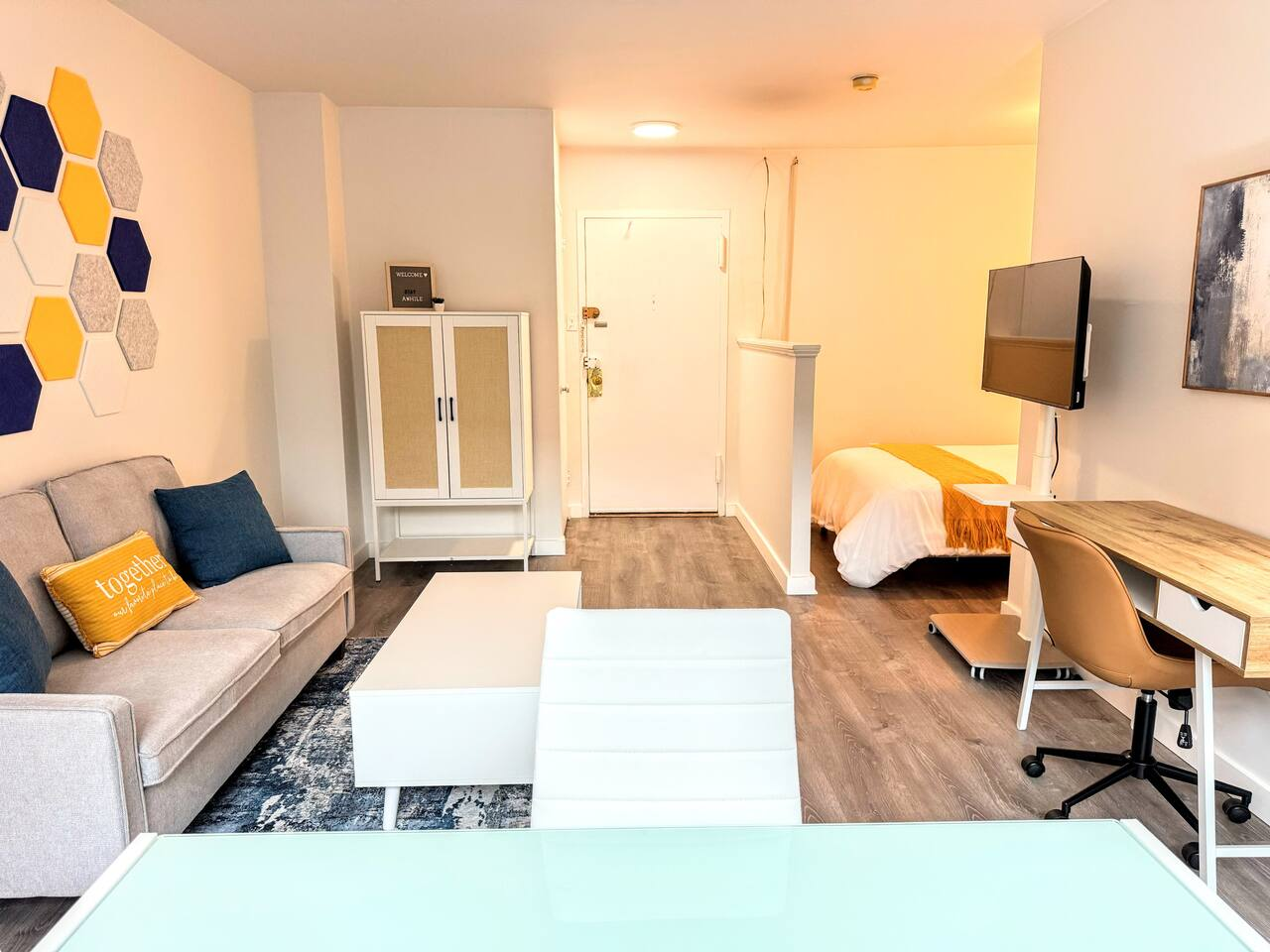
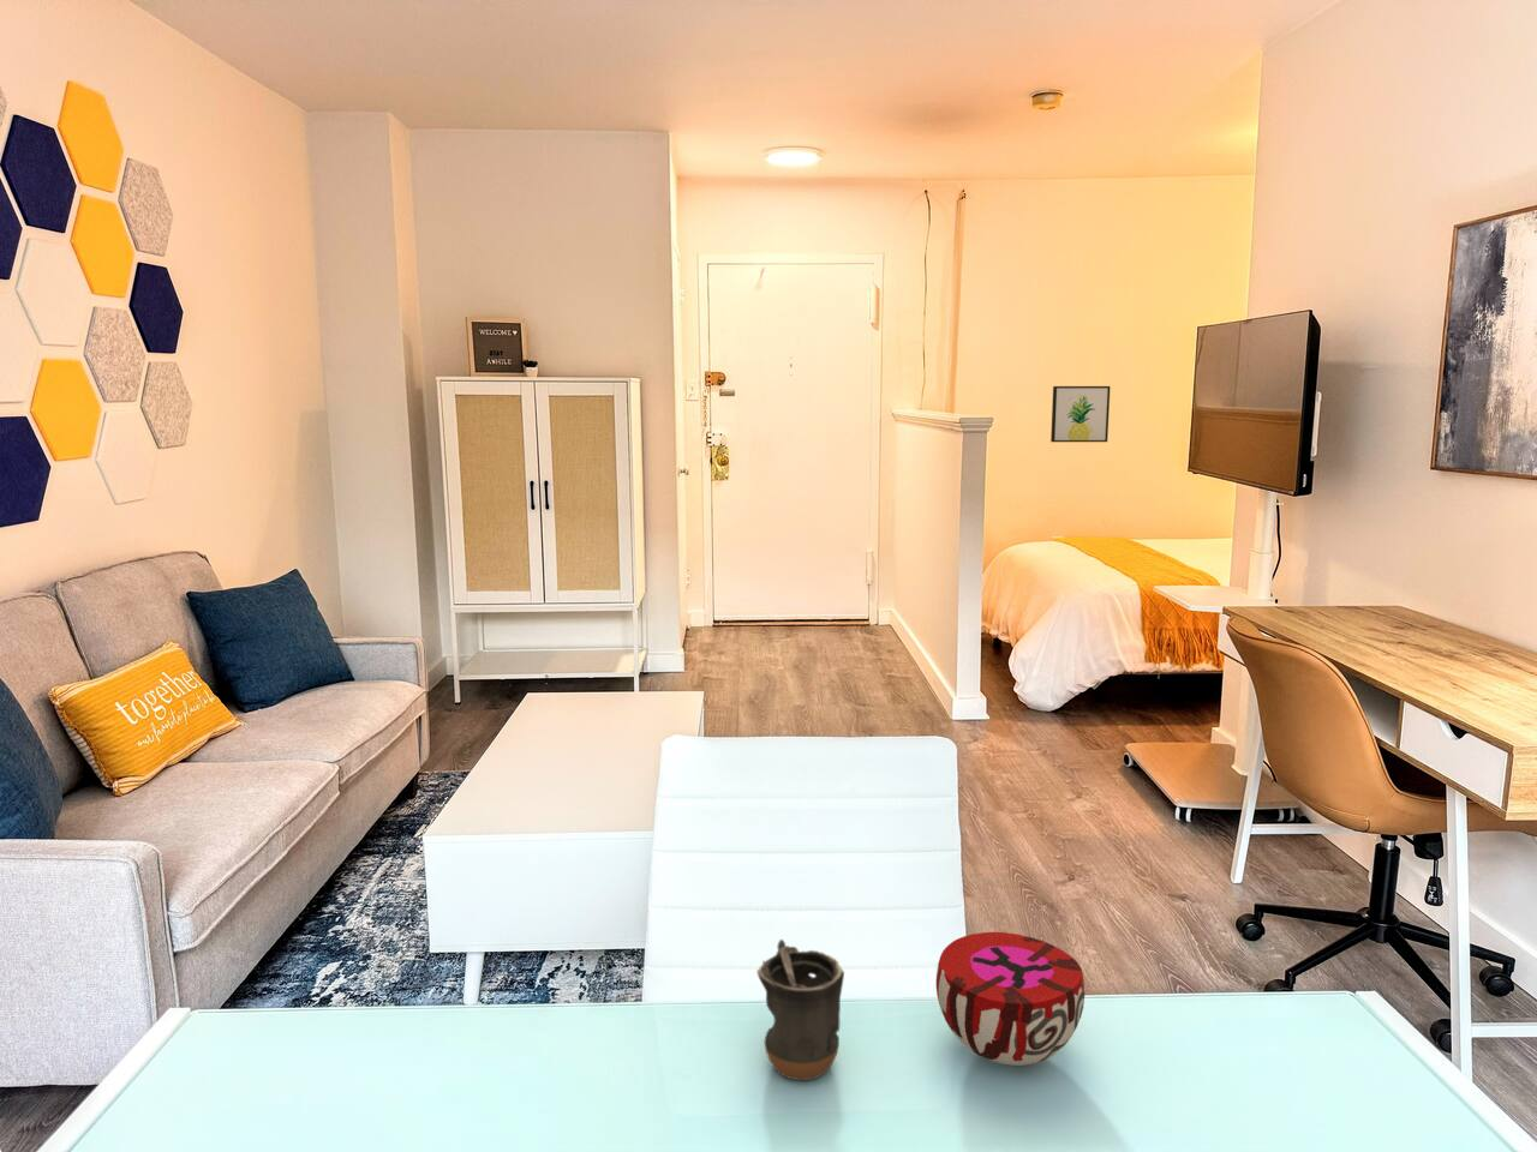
+ decorative bowl (1007, 1007)
+ mug (800, 1001)
+ wall art (1080, 414)
